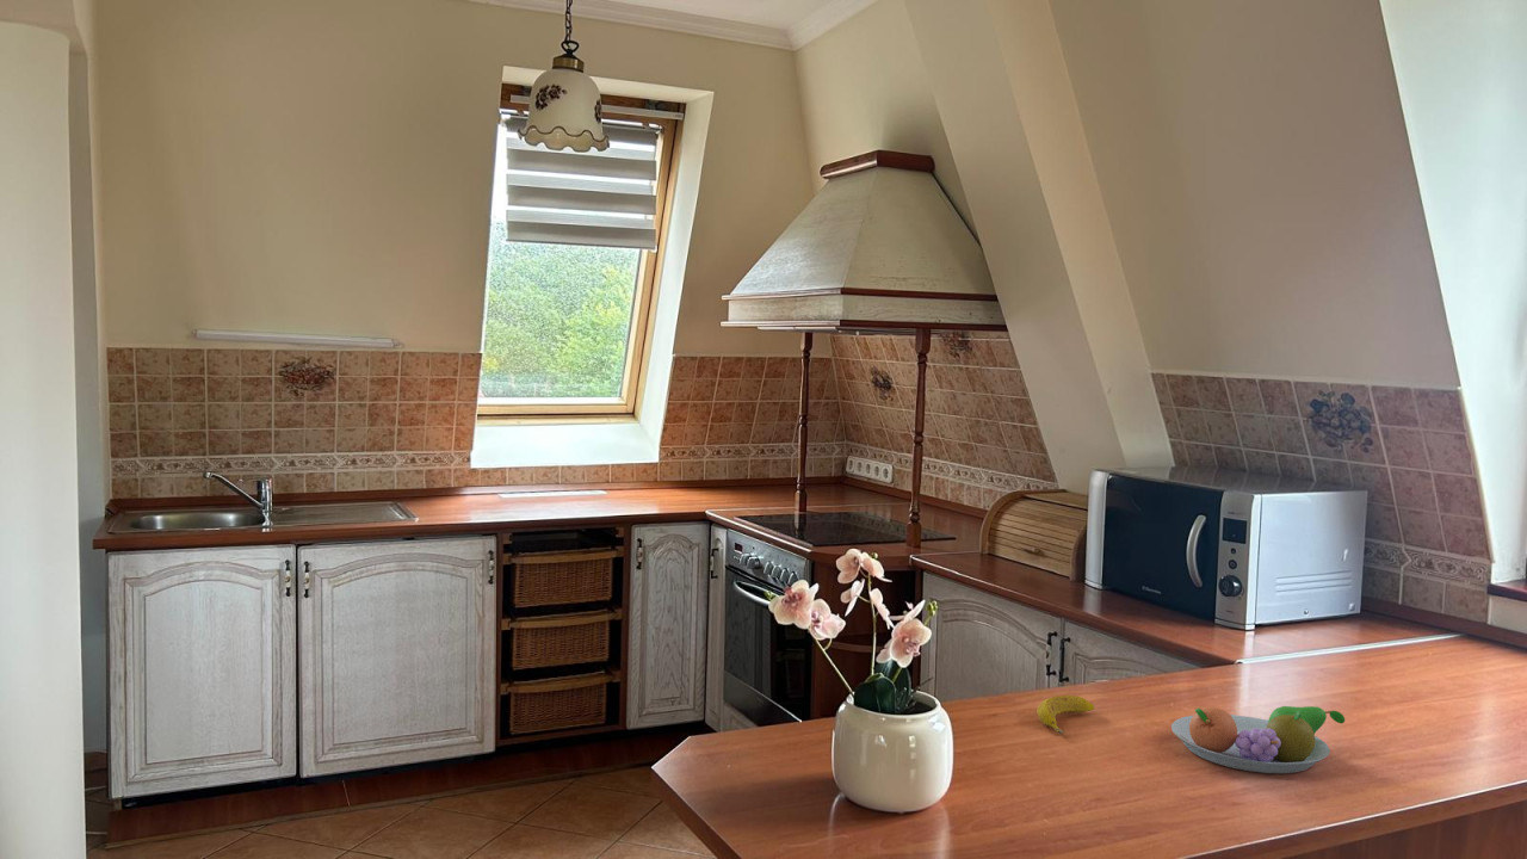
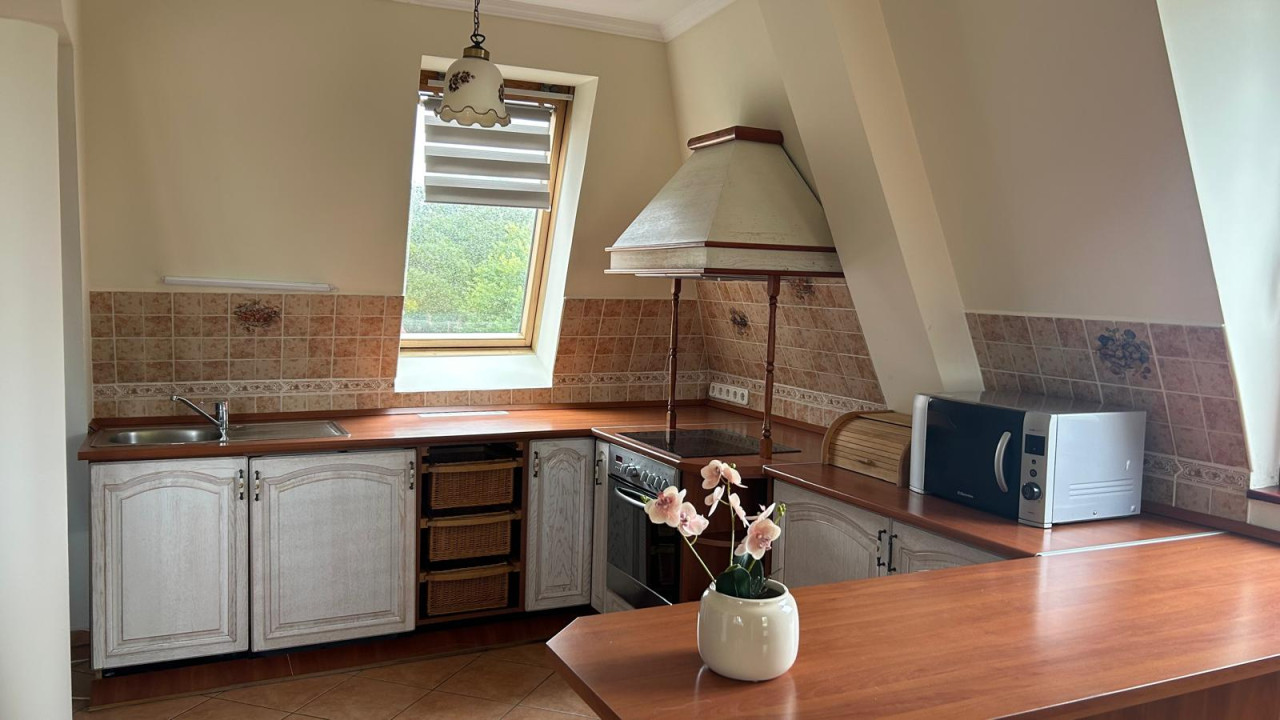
- fruit bowl (1256, 724)
- banana (1067, 711)
